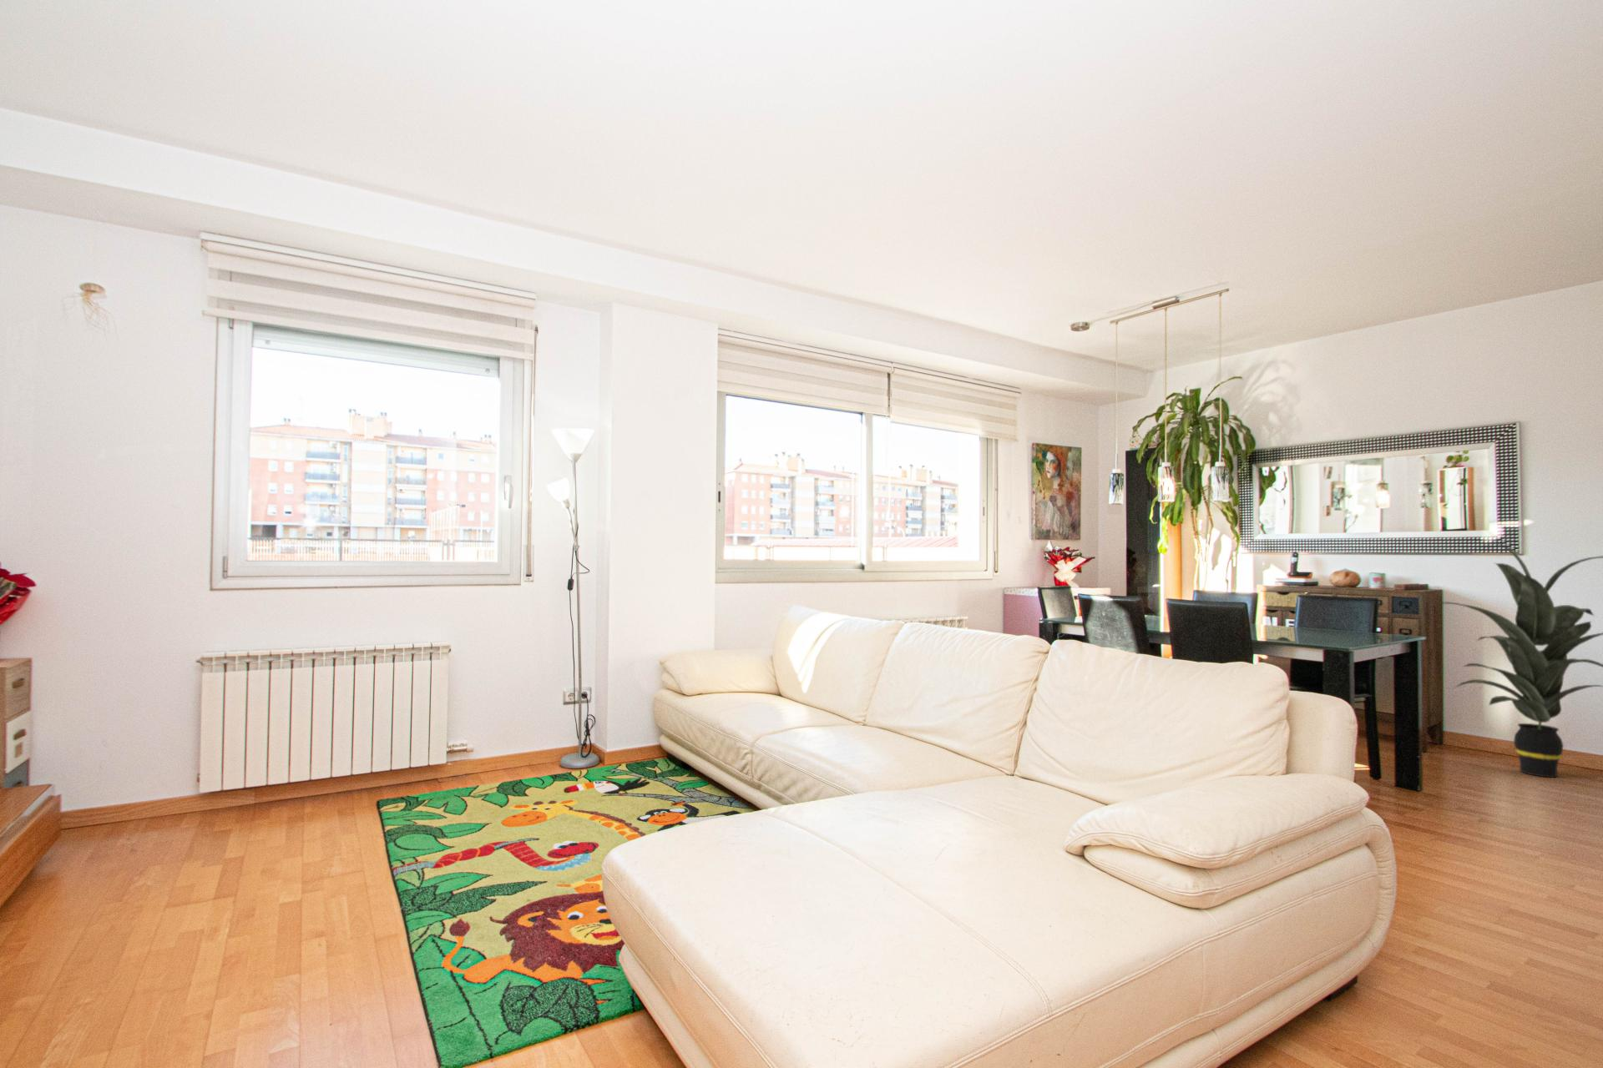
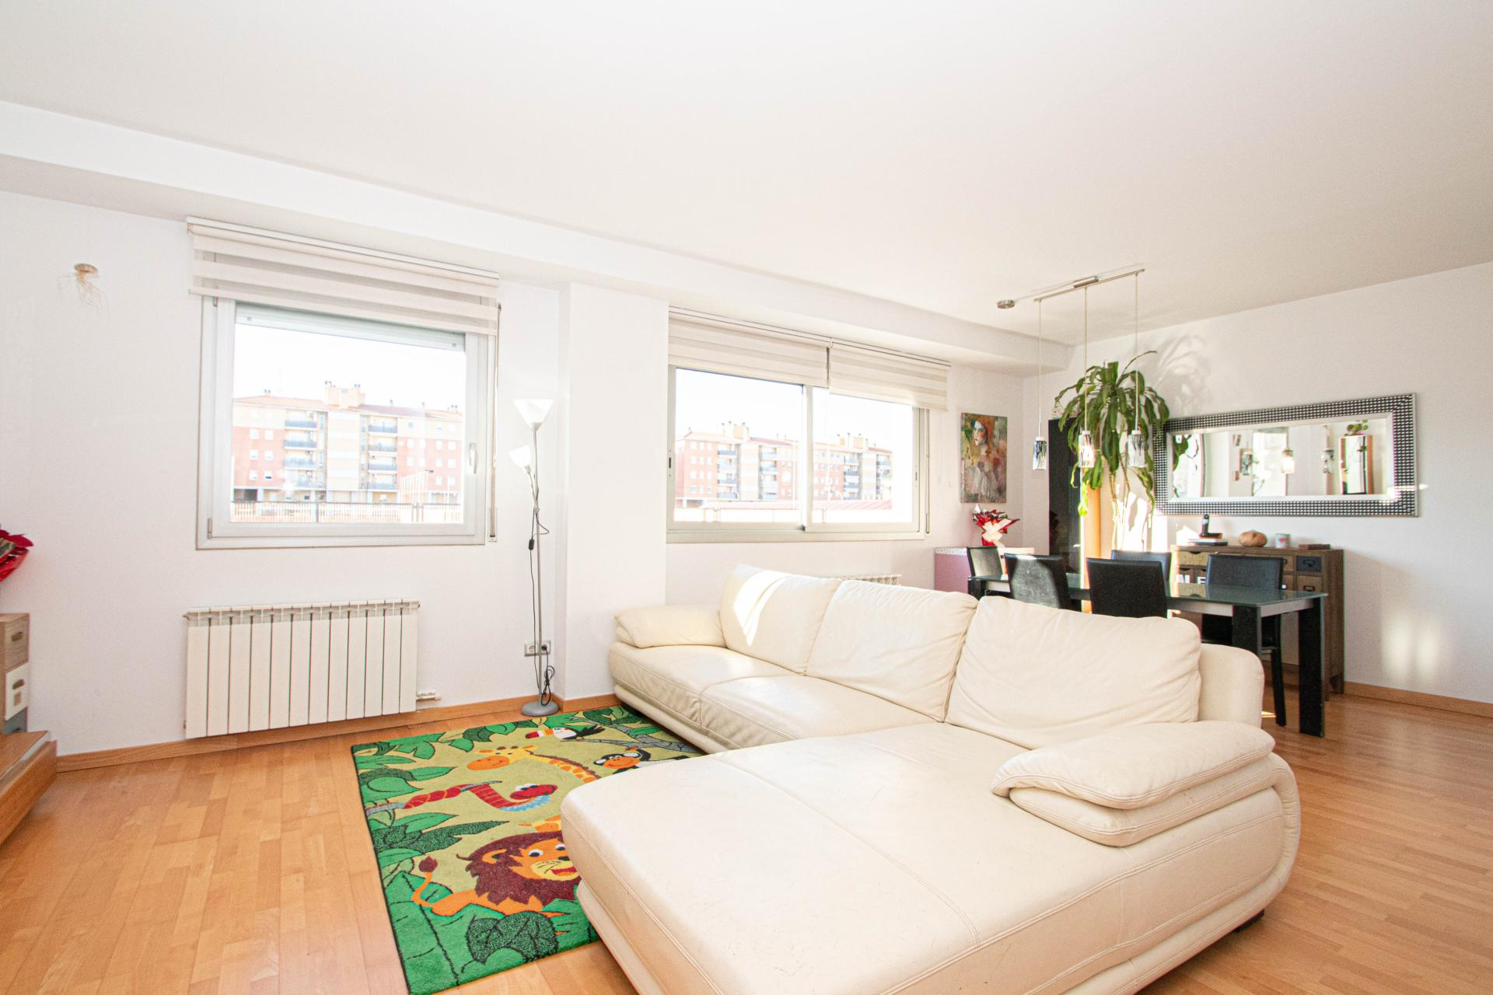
- indoor plant (1528, 657)
